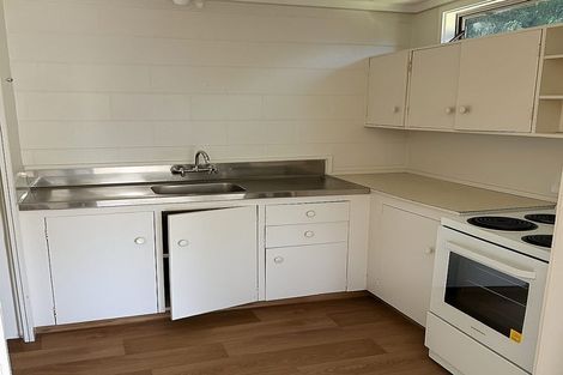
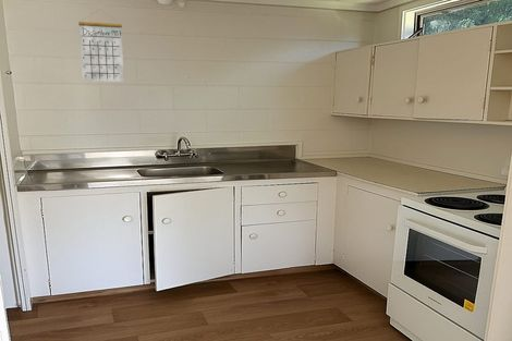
+ calendar (101, 45)
